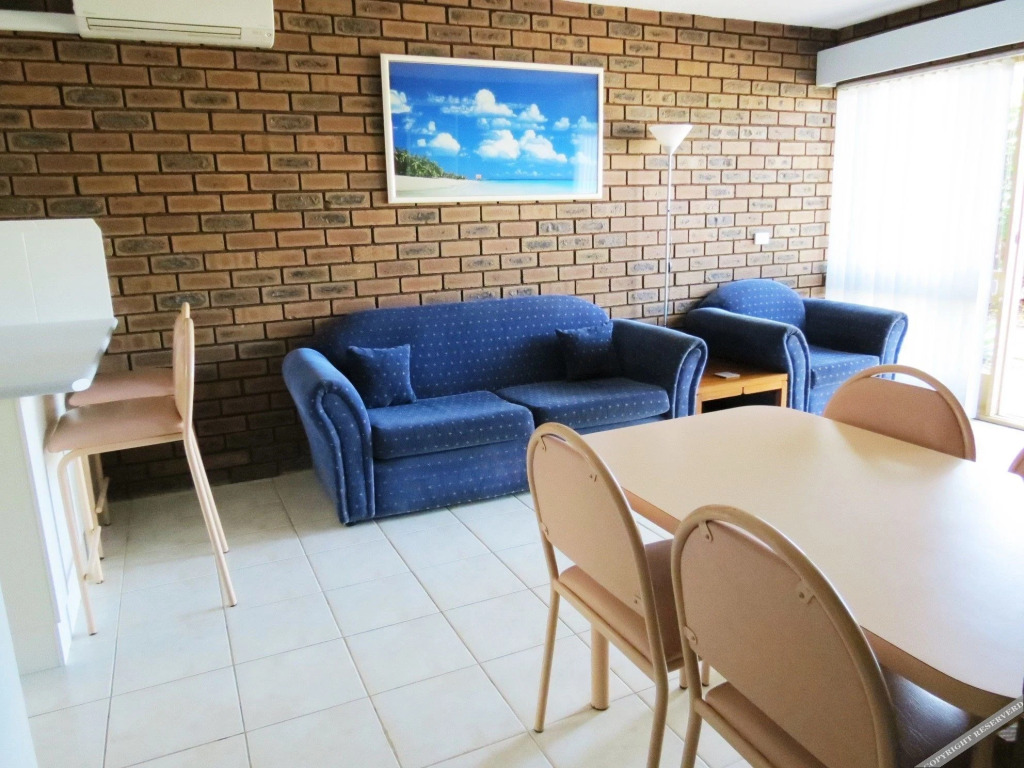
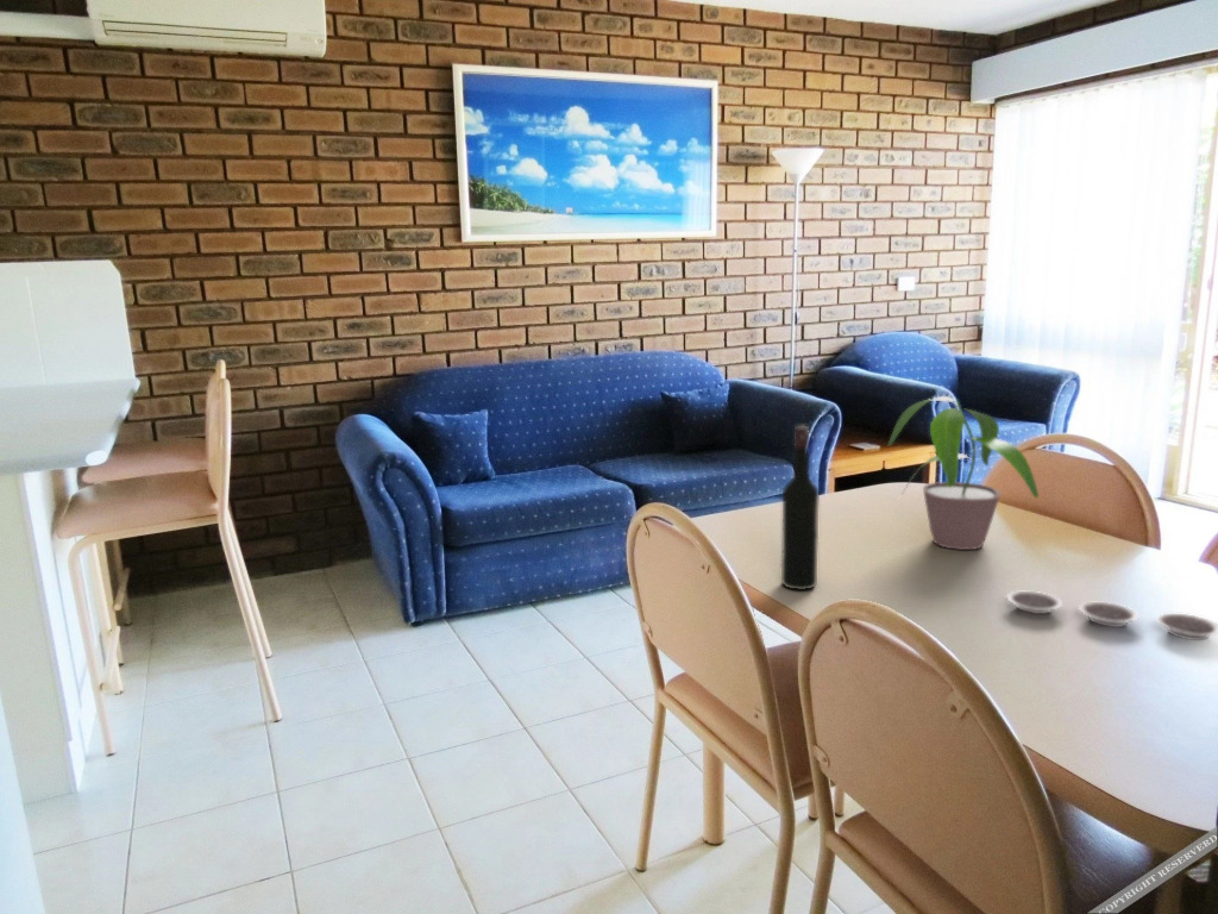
+ plate (1107, 615)
+ wine bottle (799, 507)
+ potted plant (958, 471)
